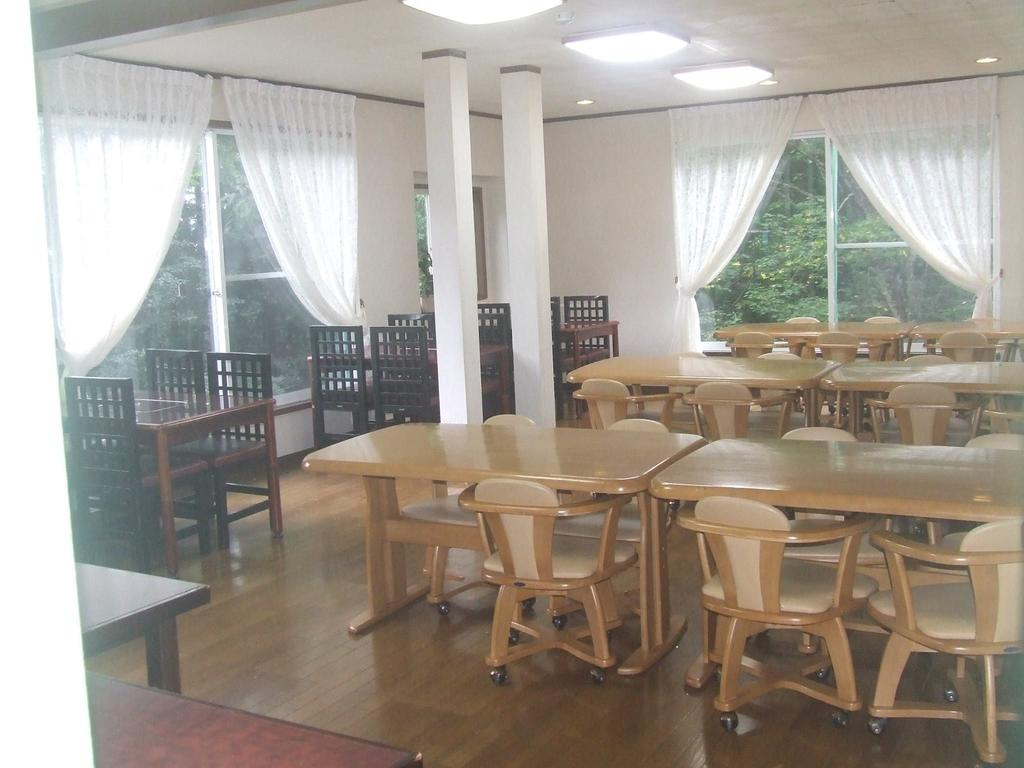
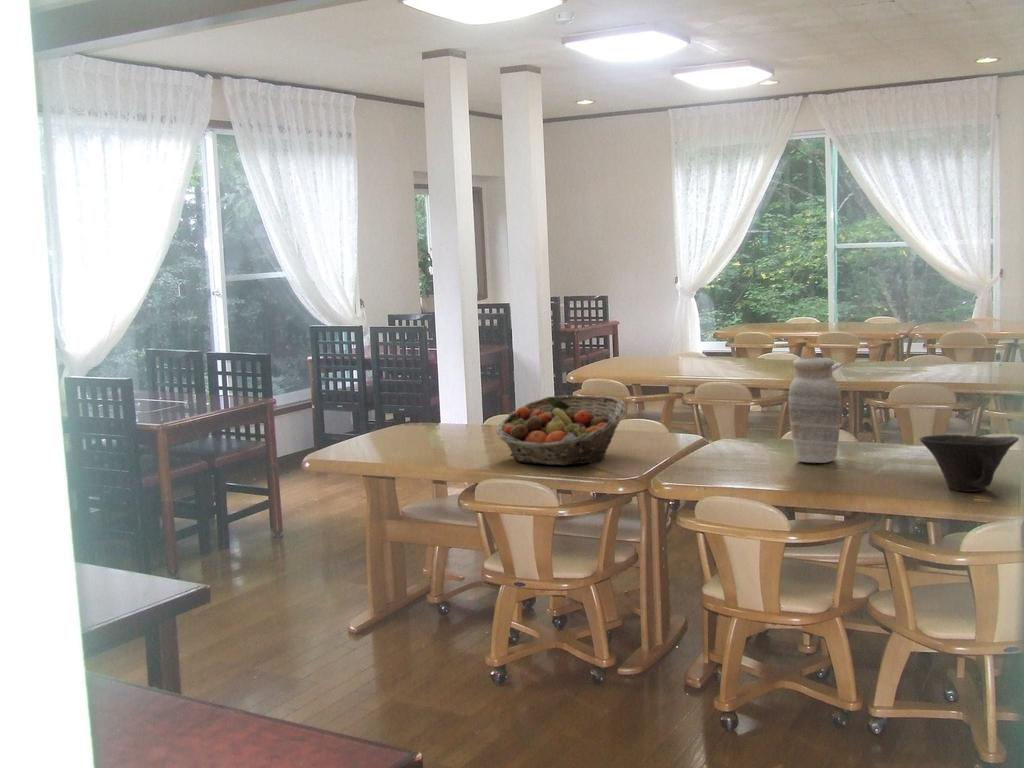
+ fruit basket (561, 429)
+ bowl (970, 462)
+ vase (814, 409)
